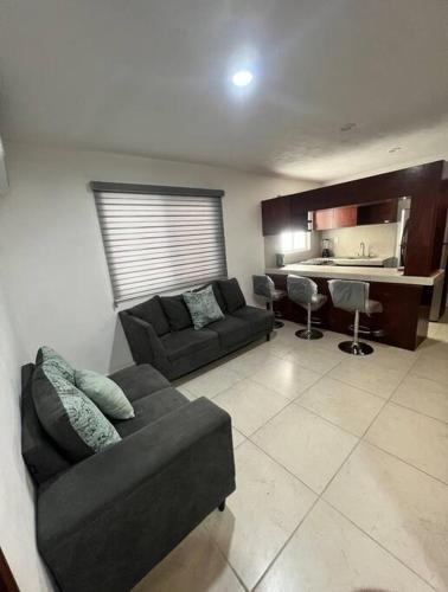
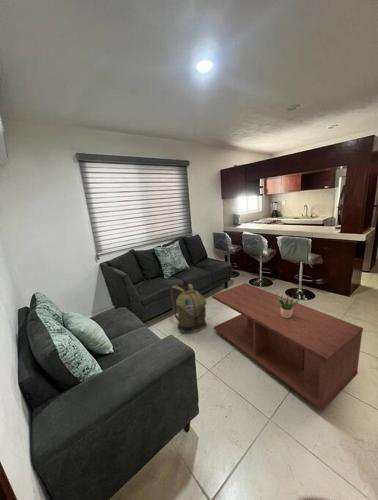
+ coffee table (272, 330)
+ potted plant (287, 303)
+ backpack (188, 306)
